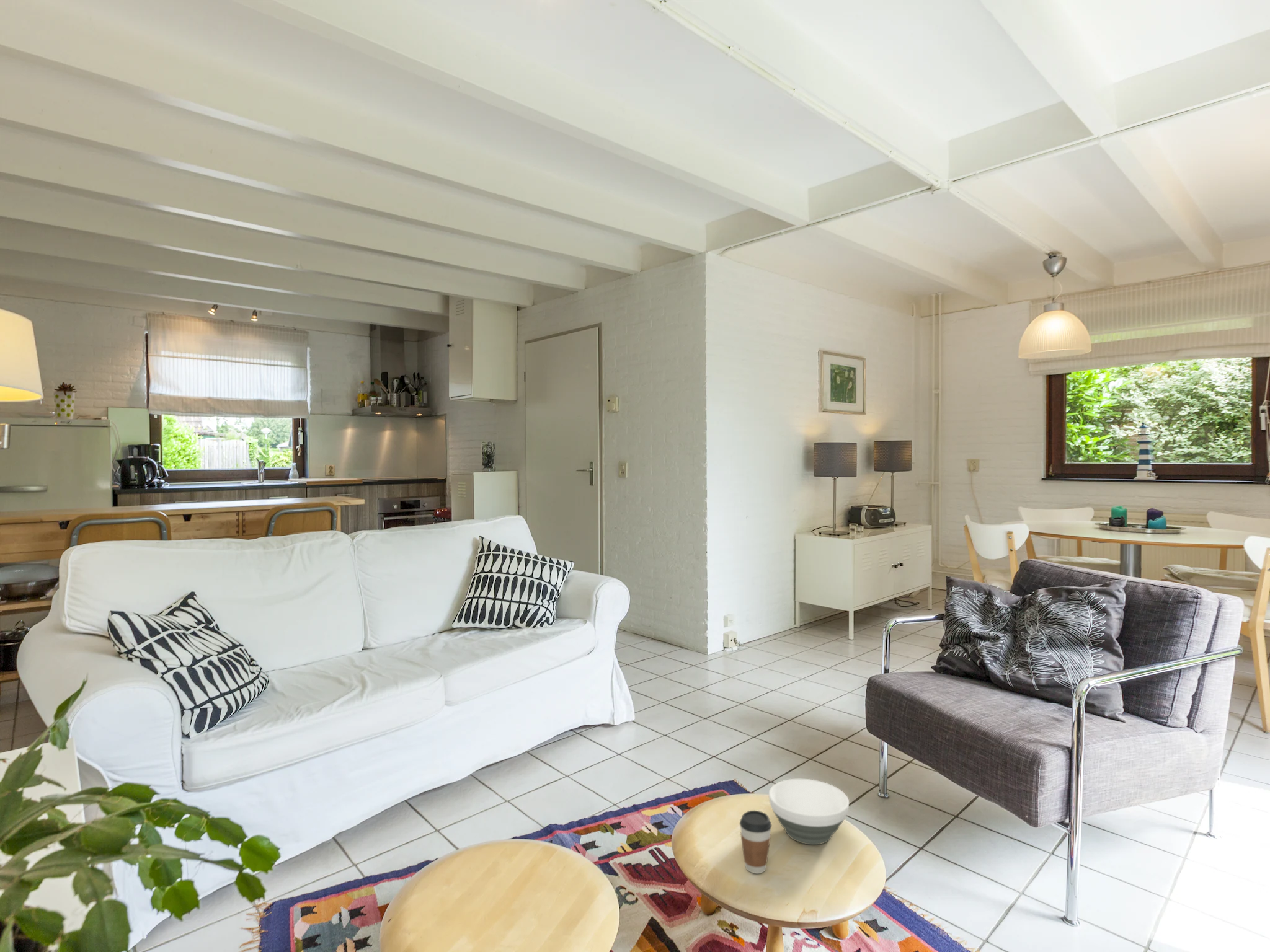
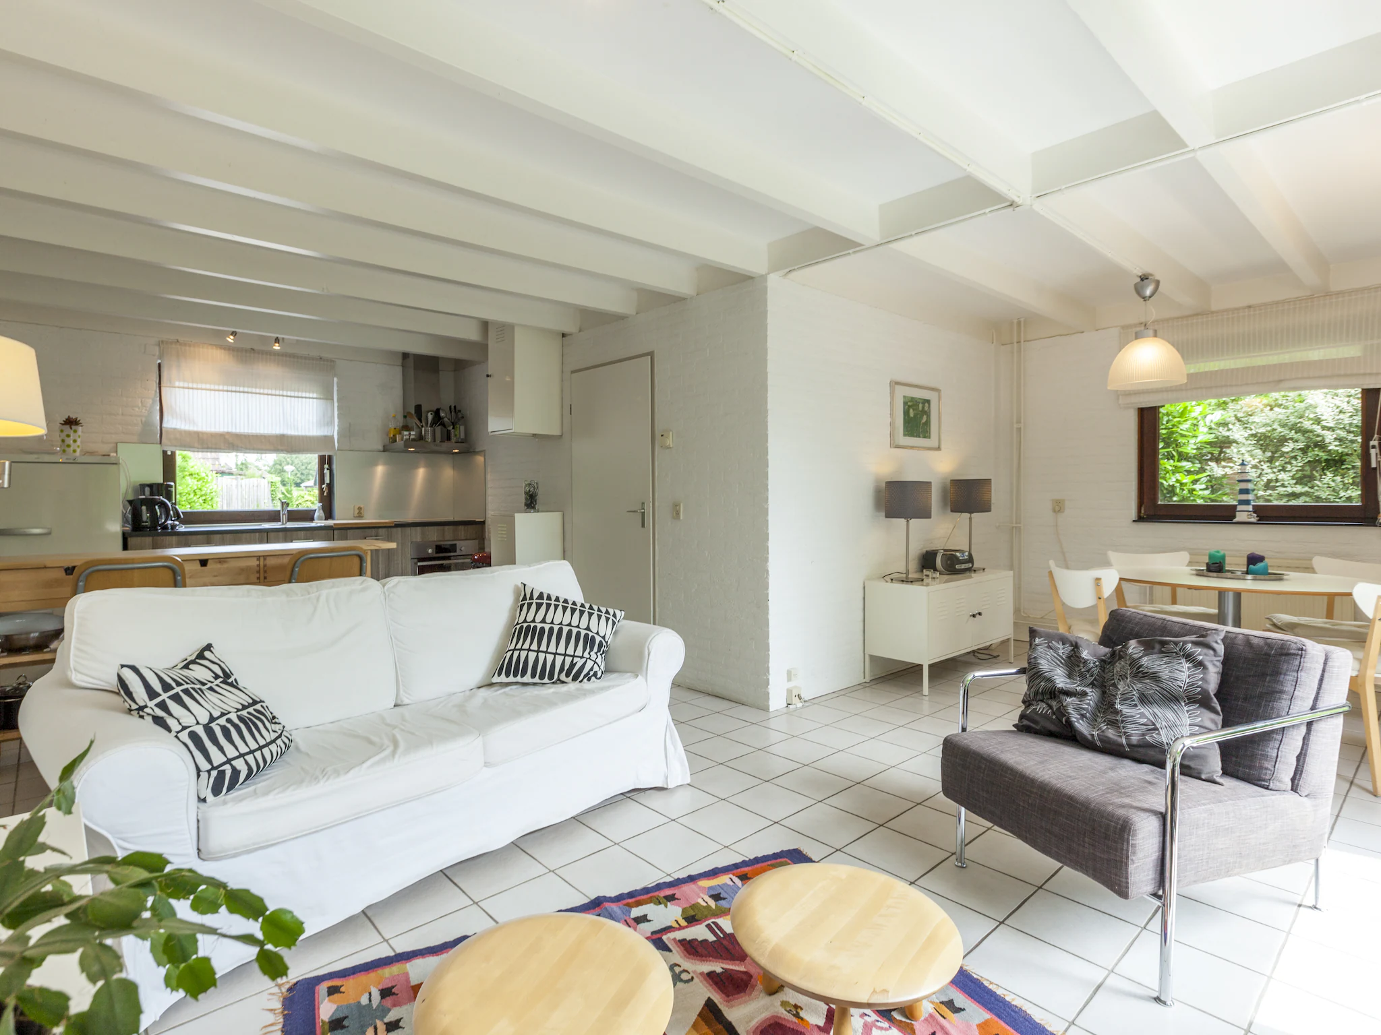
- coffee cup (755, 842)
- bowl (808, 815)
